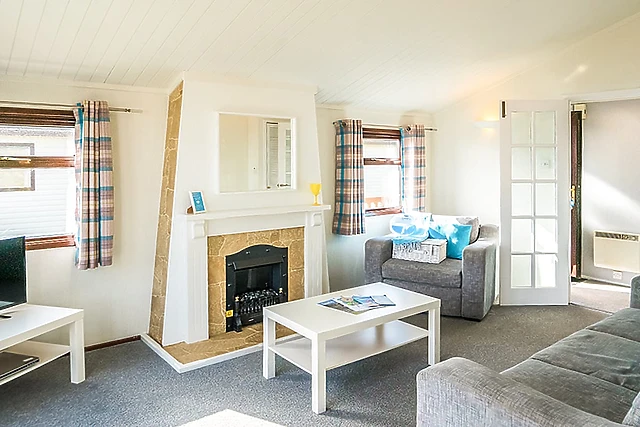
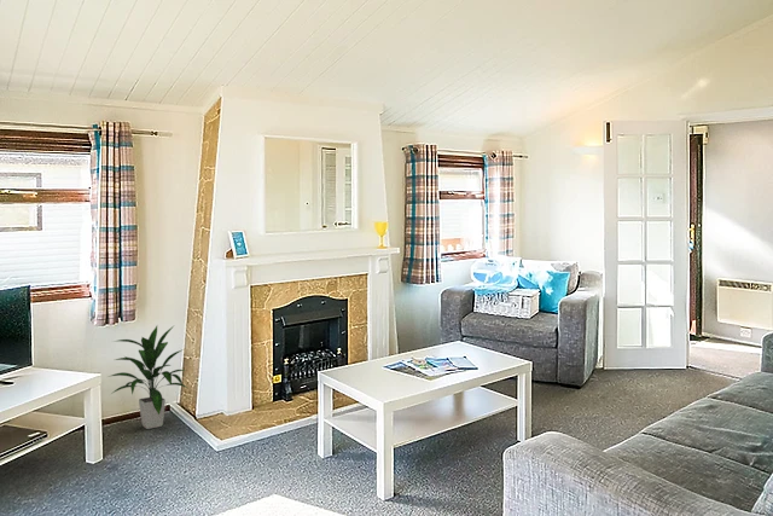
+ indoor plant (150, 376)
